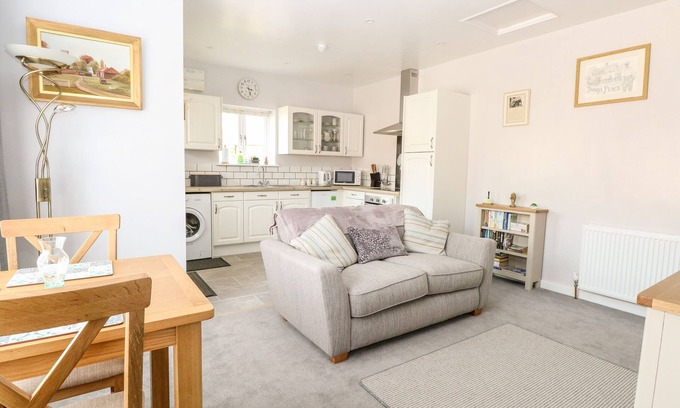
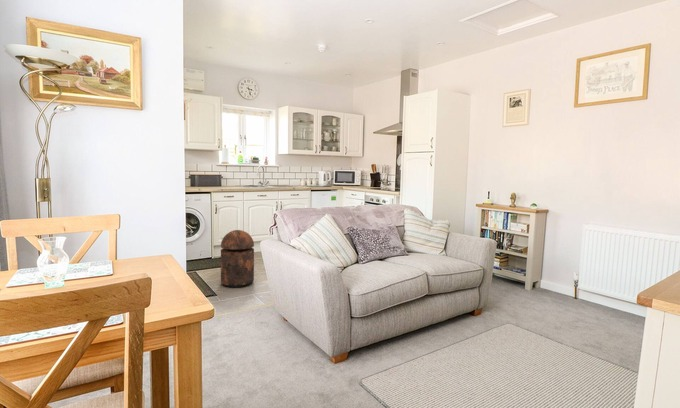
+ trash can (237, 256)
